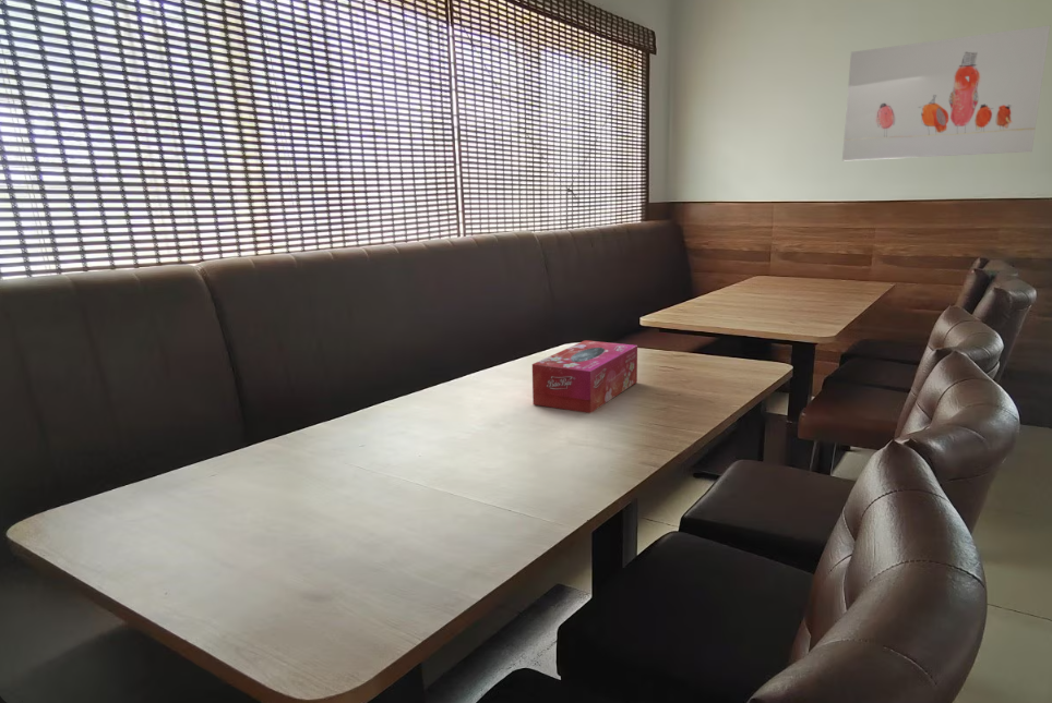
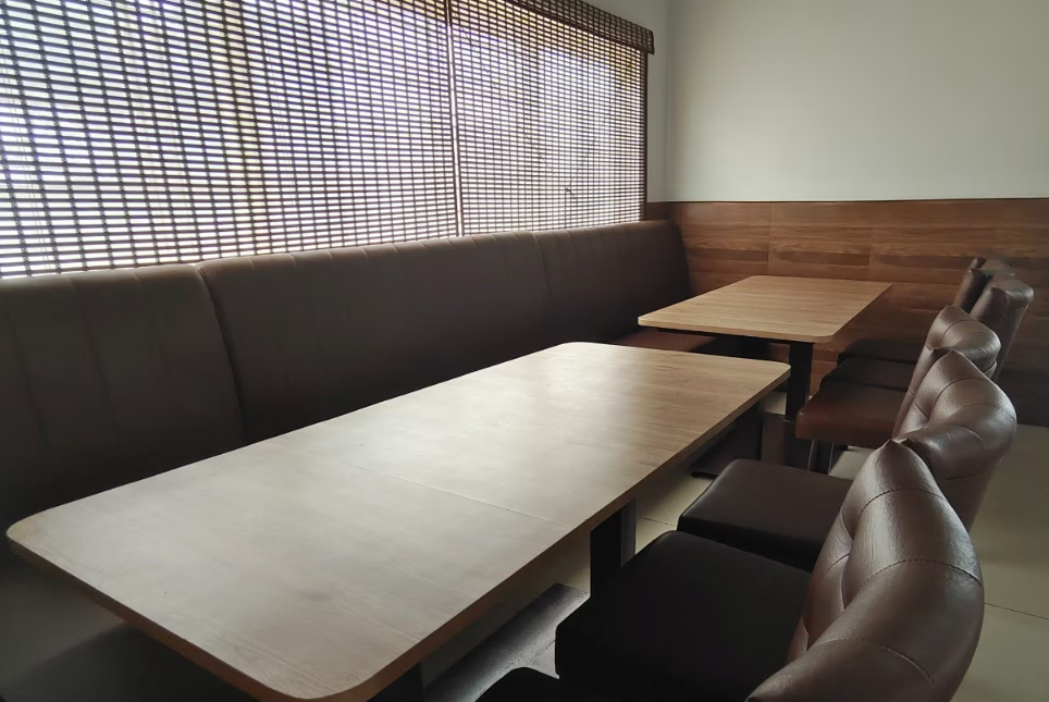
- tissue box (587, 373)
- wall art (936, 99)
